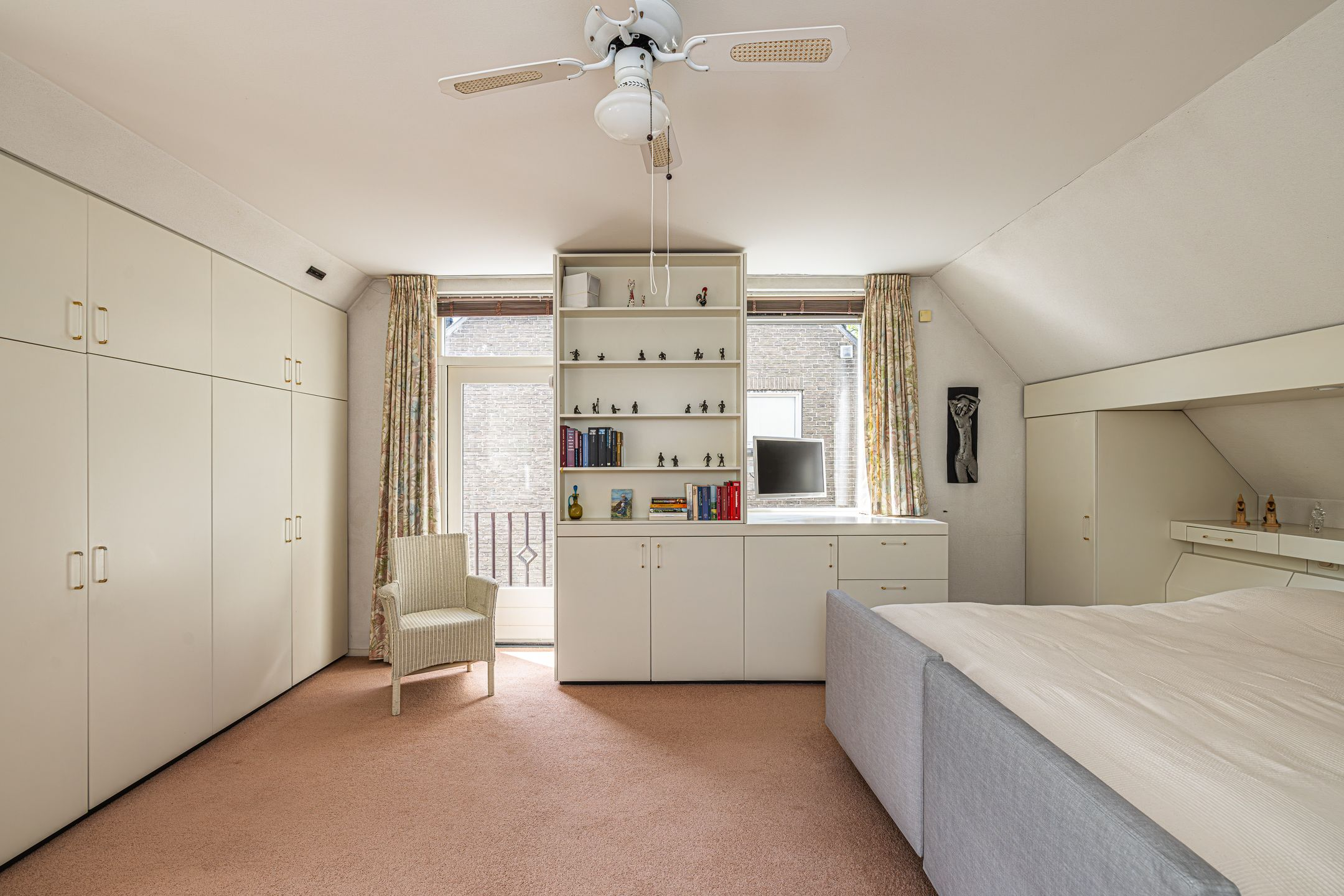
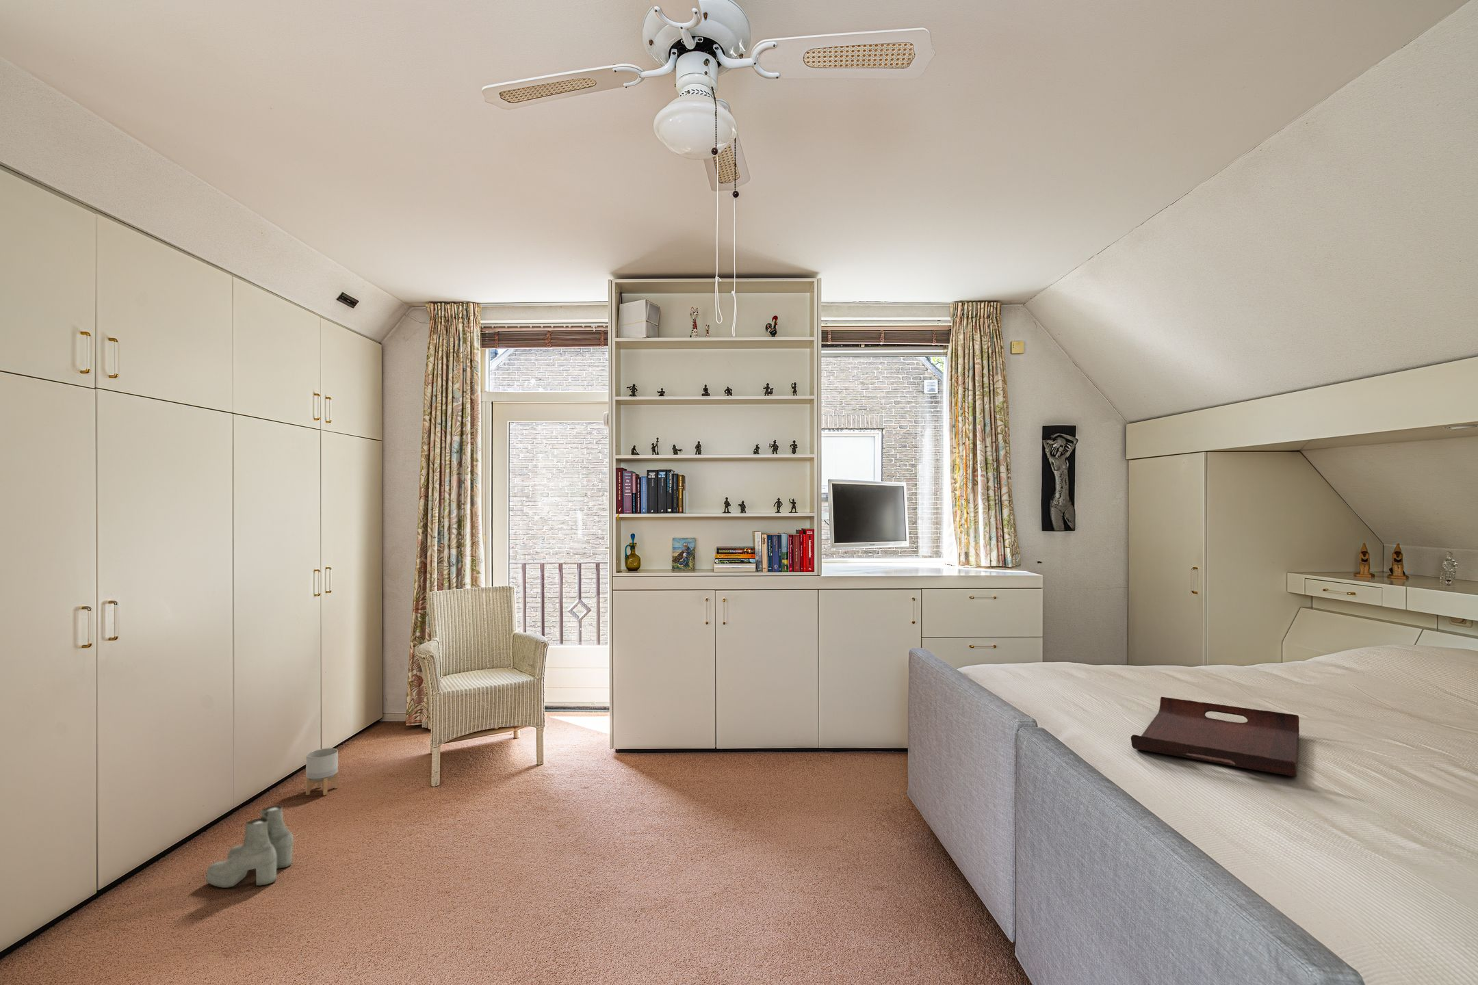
+ serving tray (1218, 732)
+ boots (251, 843)
+ planter (321, 772)
